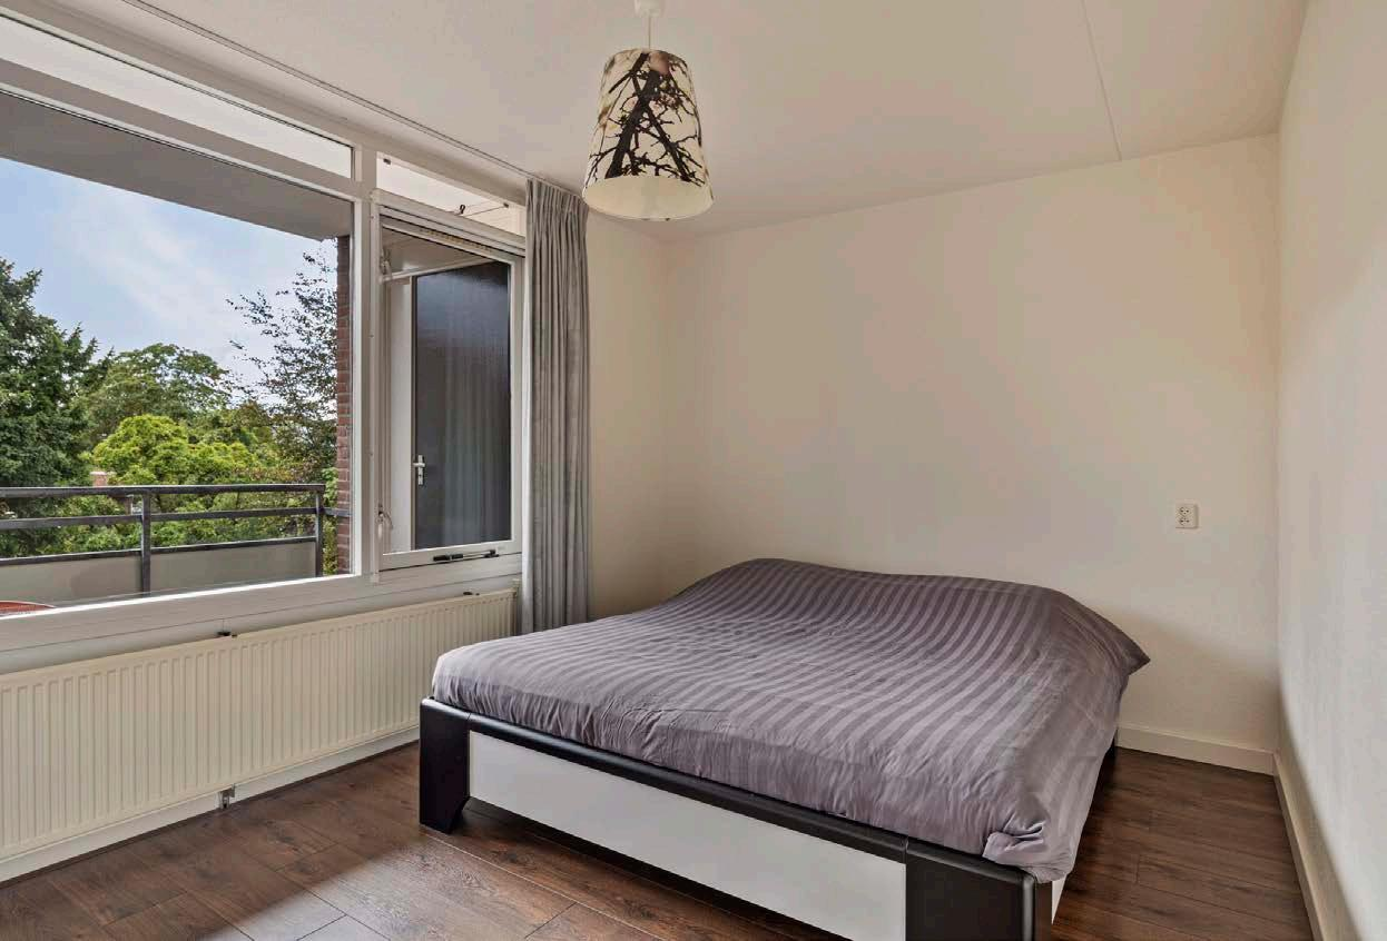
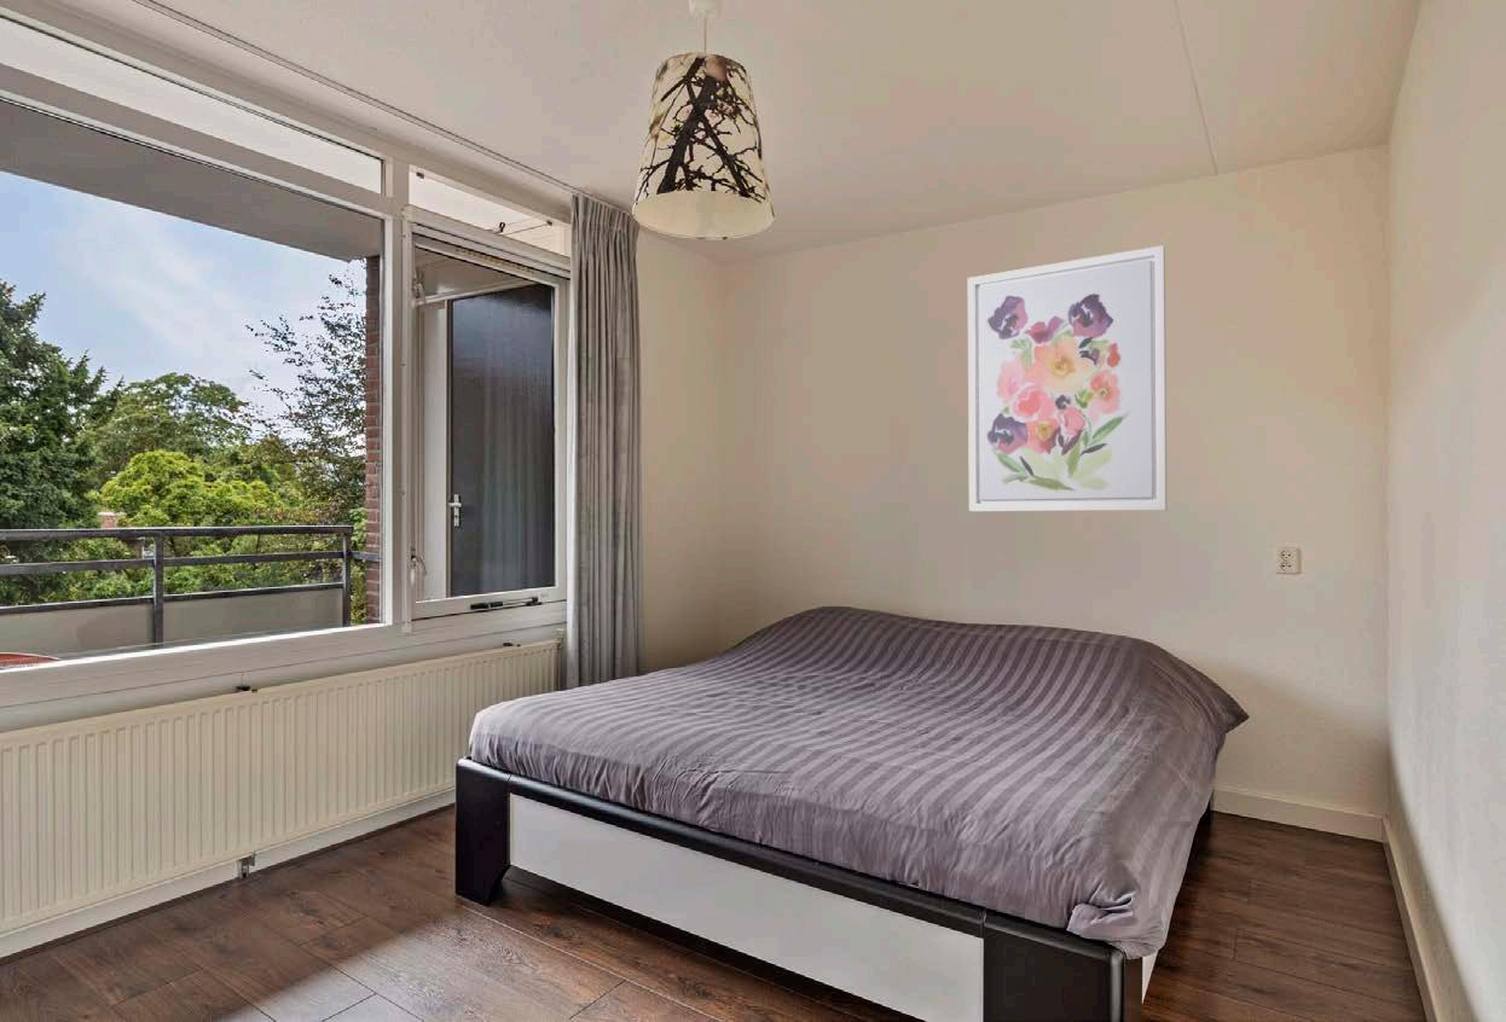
+ wall art (1061, 387)
